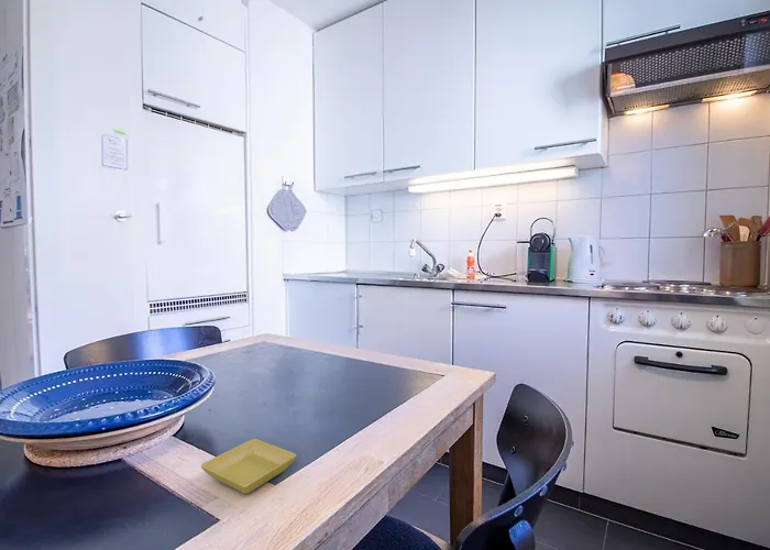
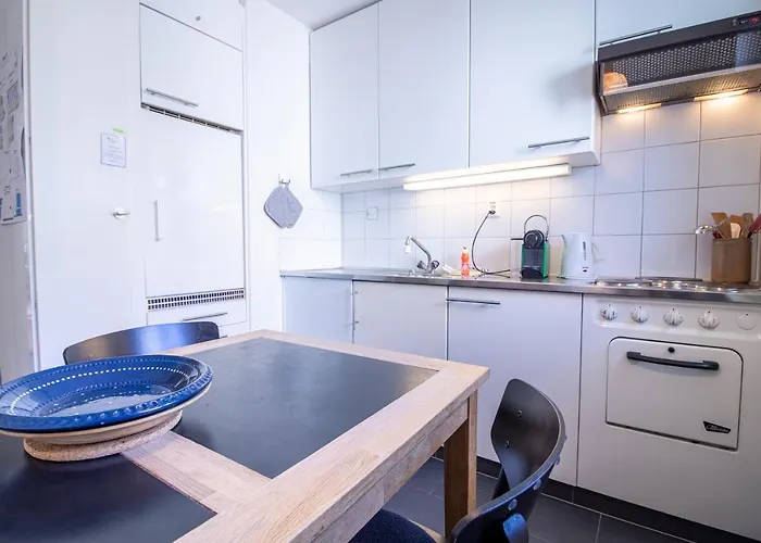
- saucer (250, 466)
